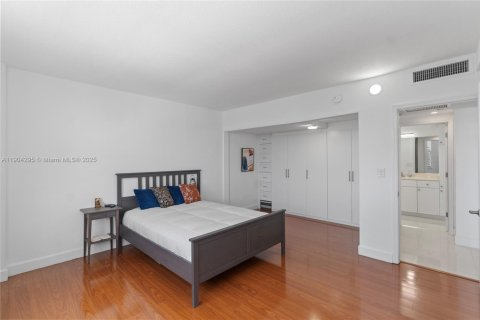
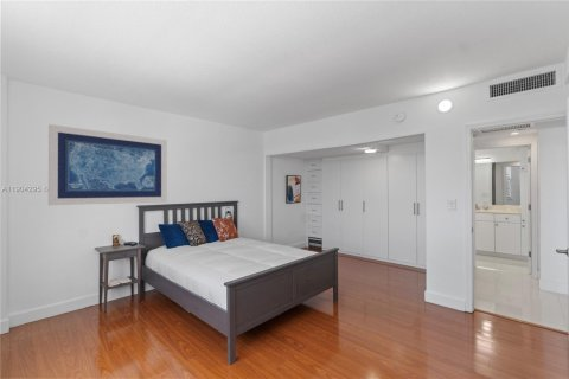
+ wall art (115, 168)
